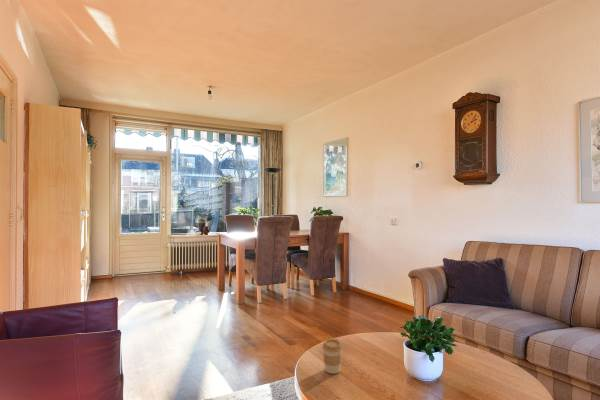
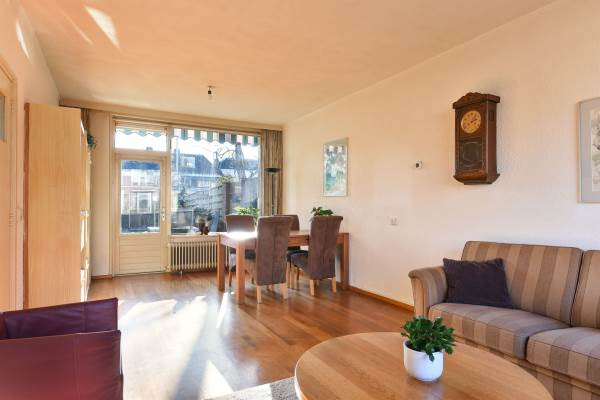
- coffee cup (332, 355)
